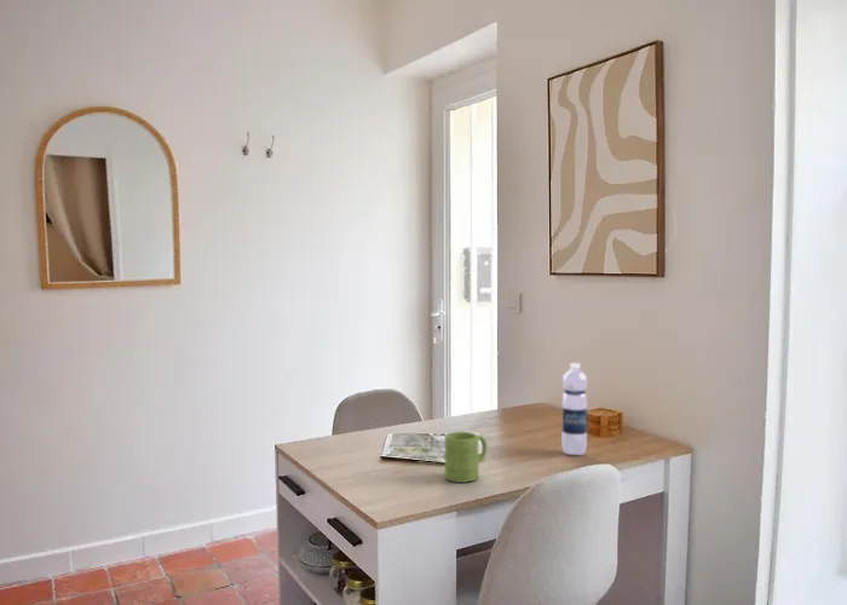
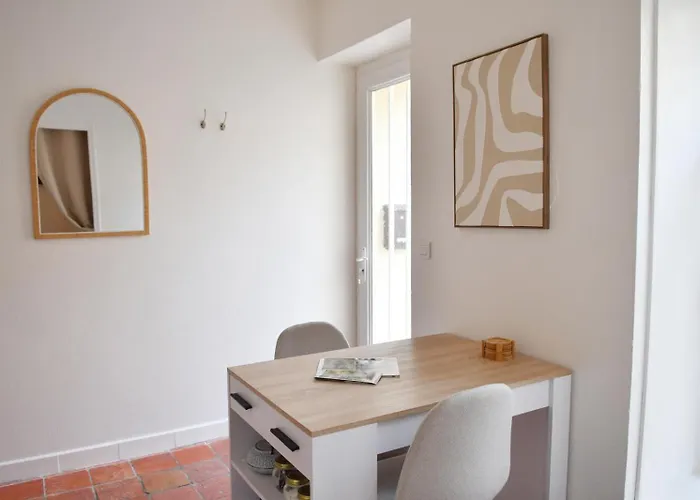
- water bottle (574, 408)
- mug (467, 455)
